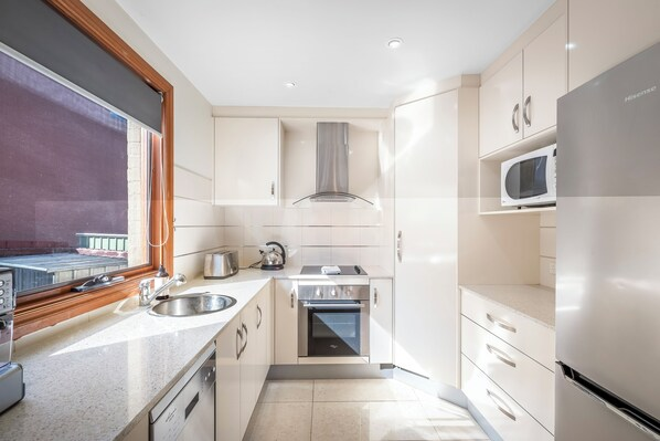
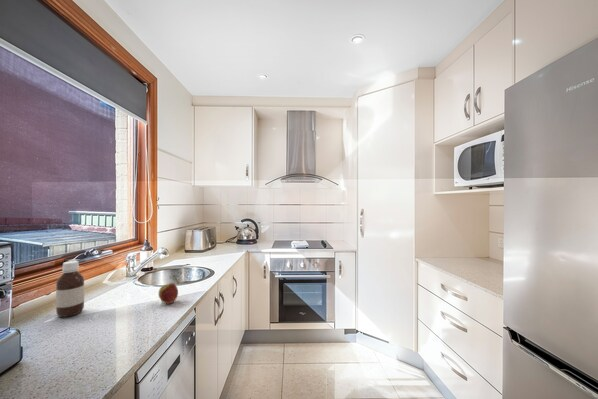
+ apple (168, 293)
+ bottle (70, 287)
